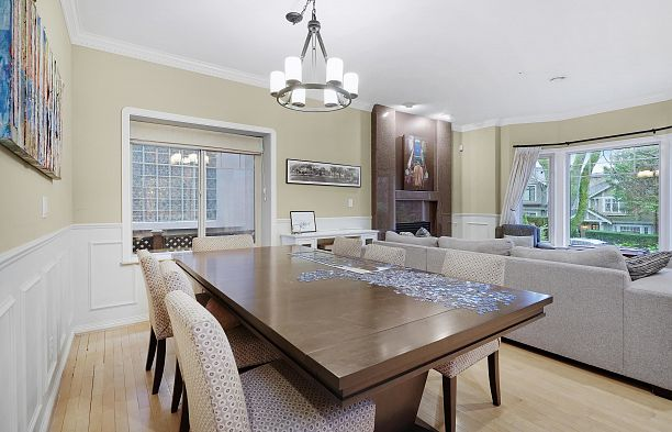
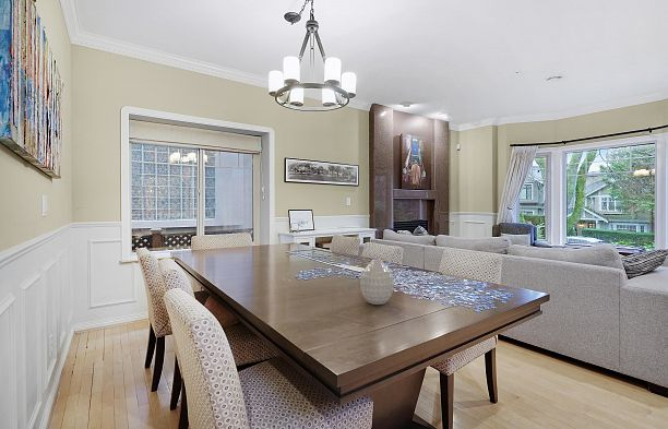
+ vase (377, 281)
